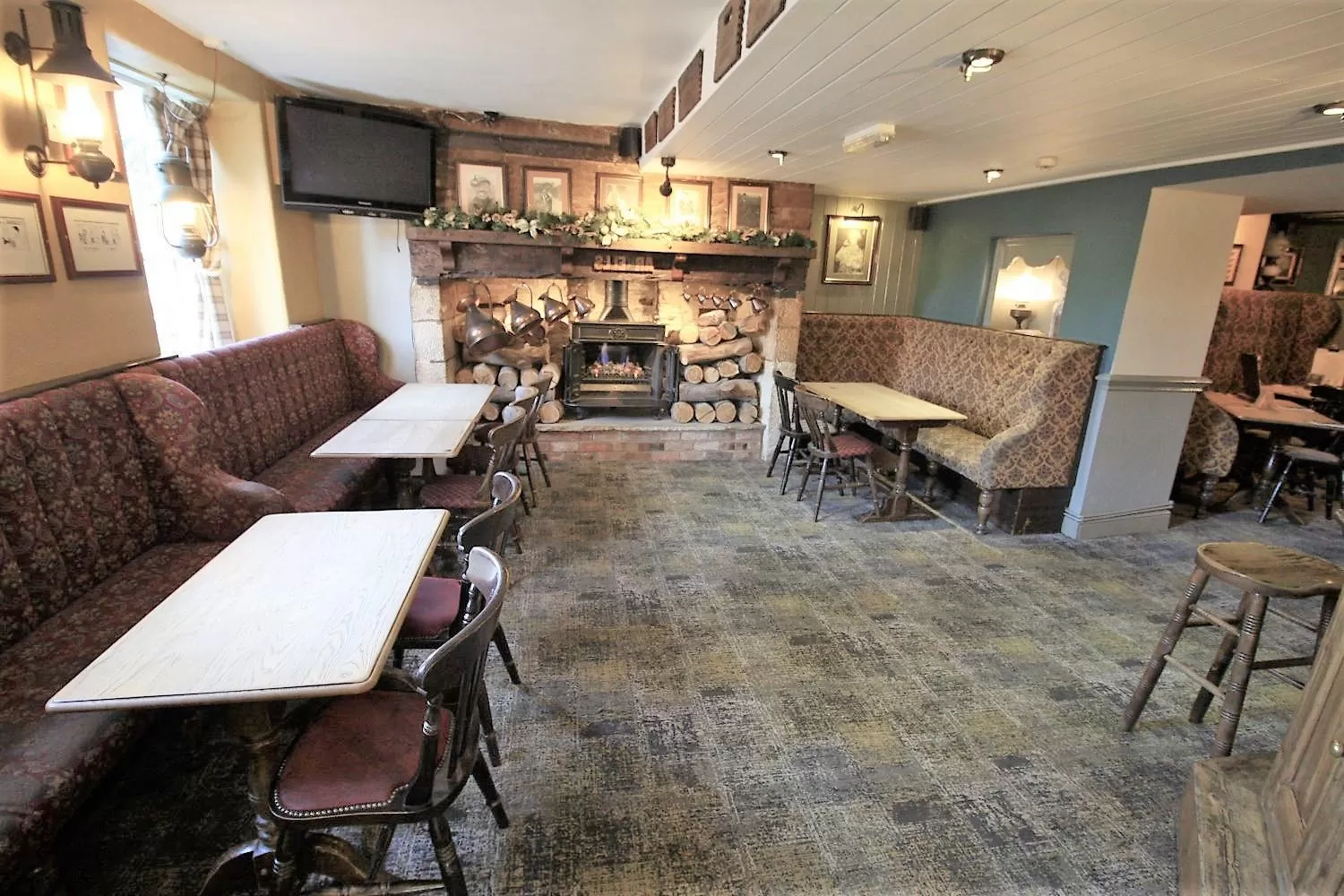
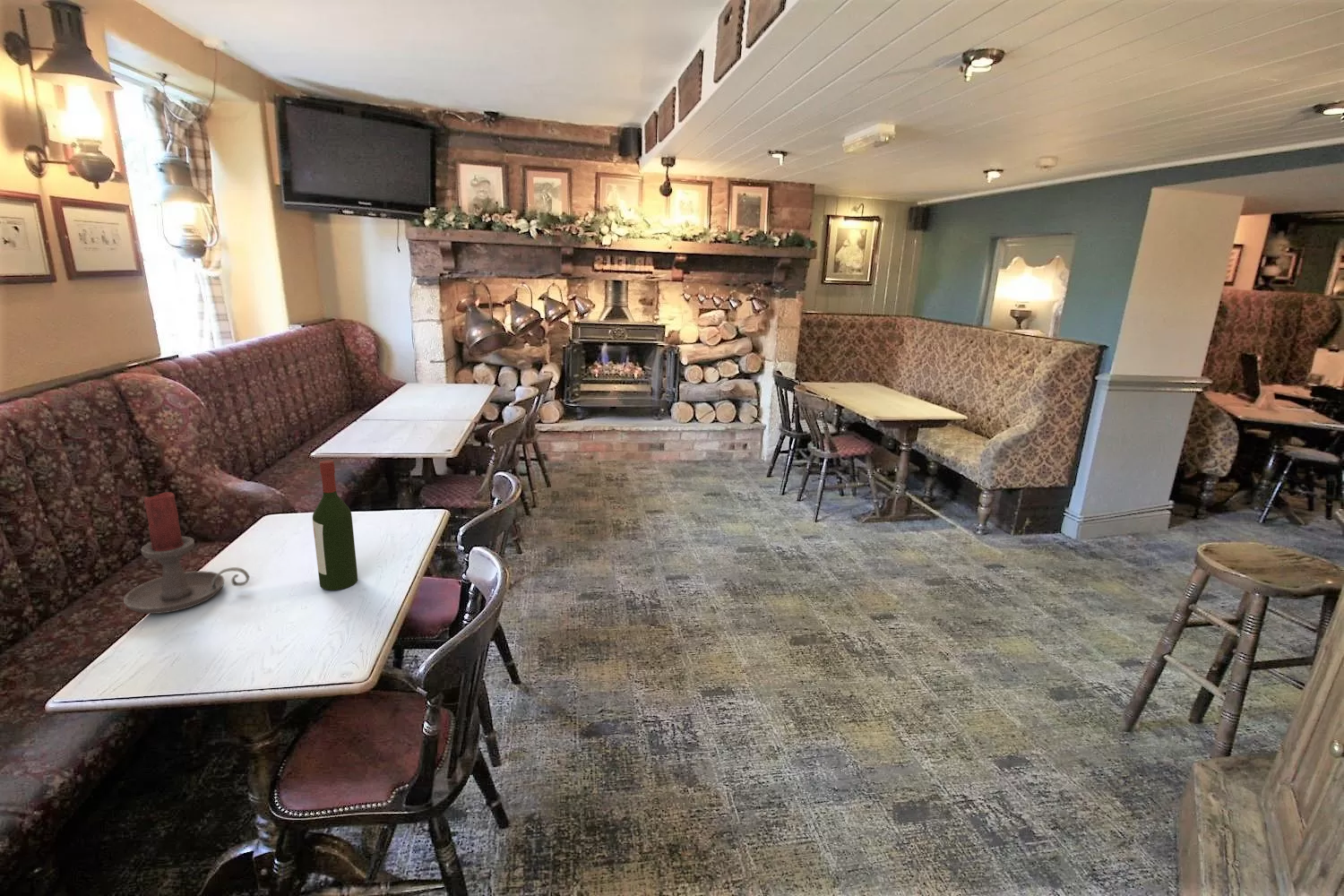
+ wine bottle (332, 523)
+ candle holder (182, 545)
